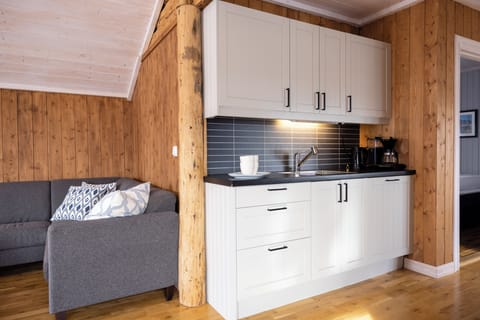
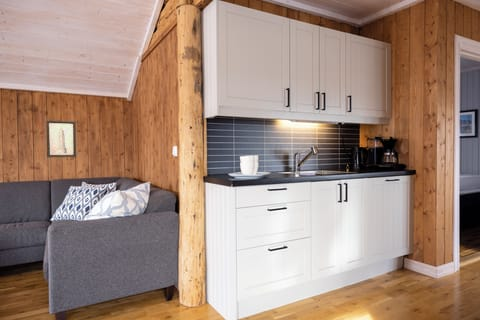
+ wall art (61, 139)
